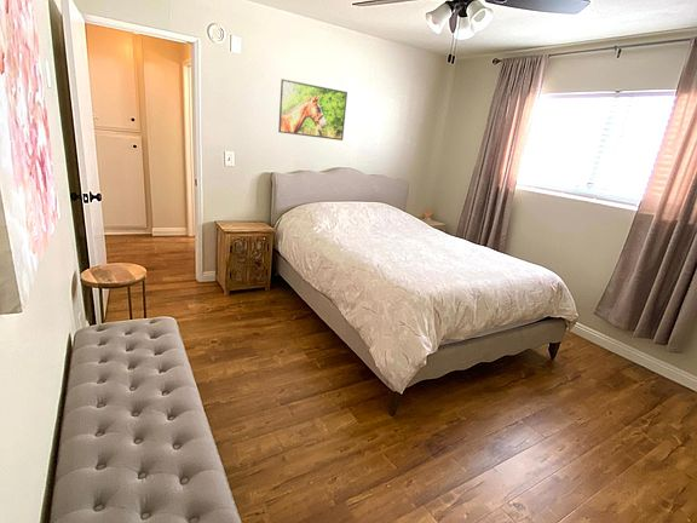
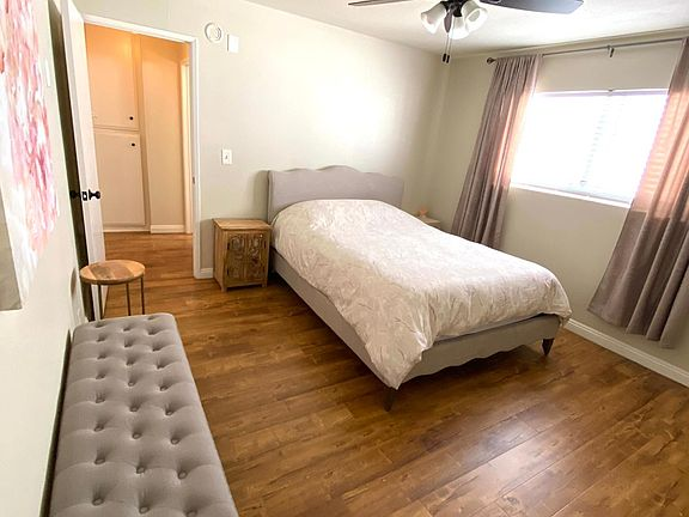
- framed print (313, 111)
